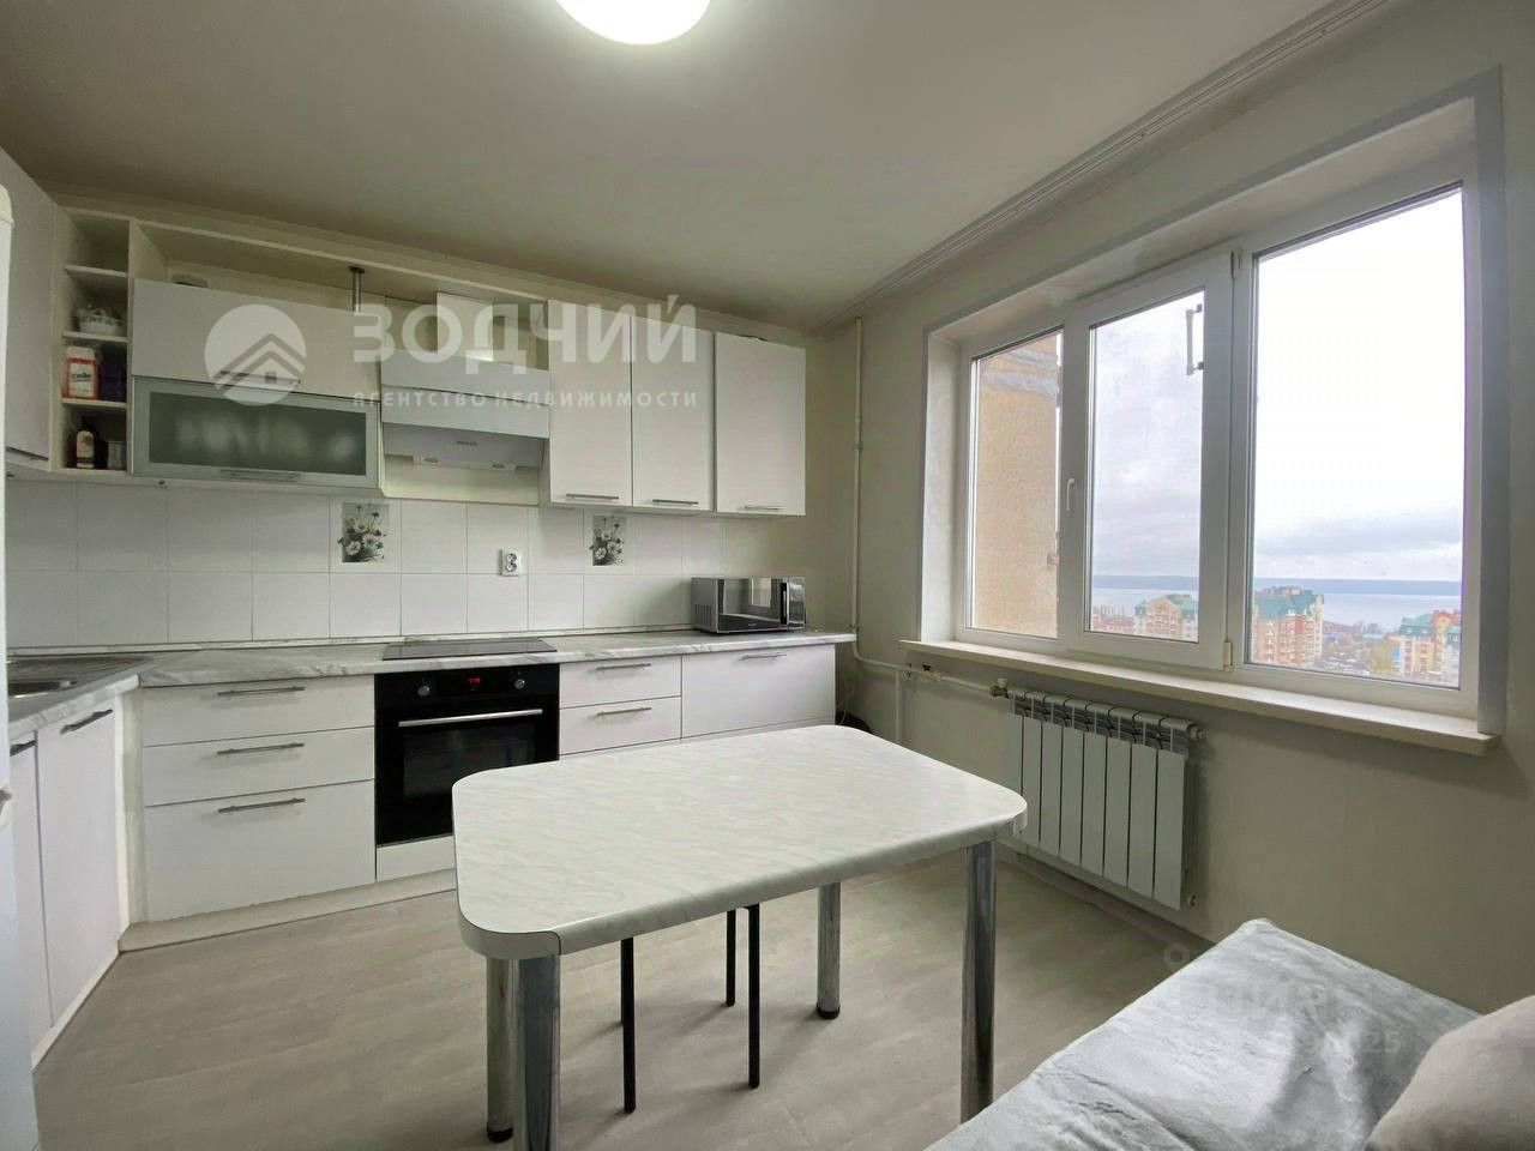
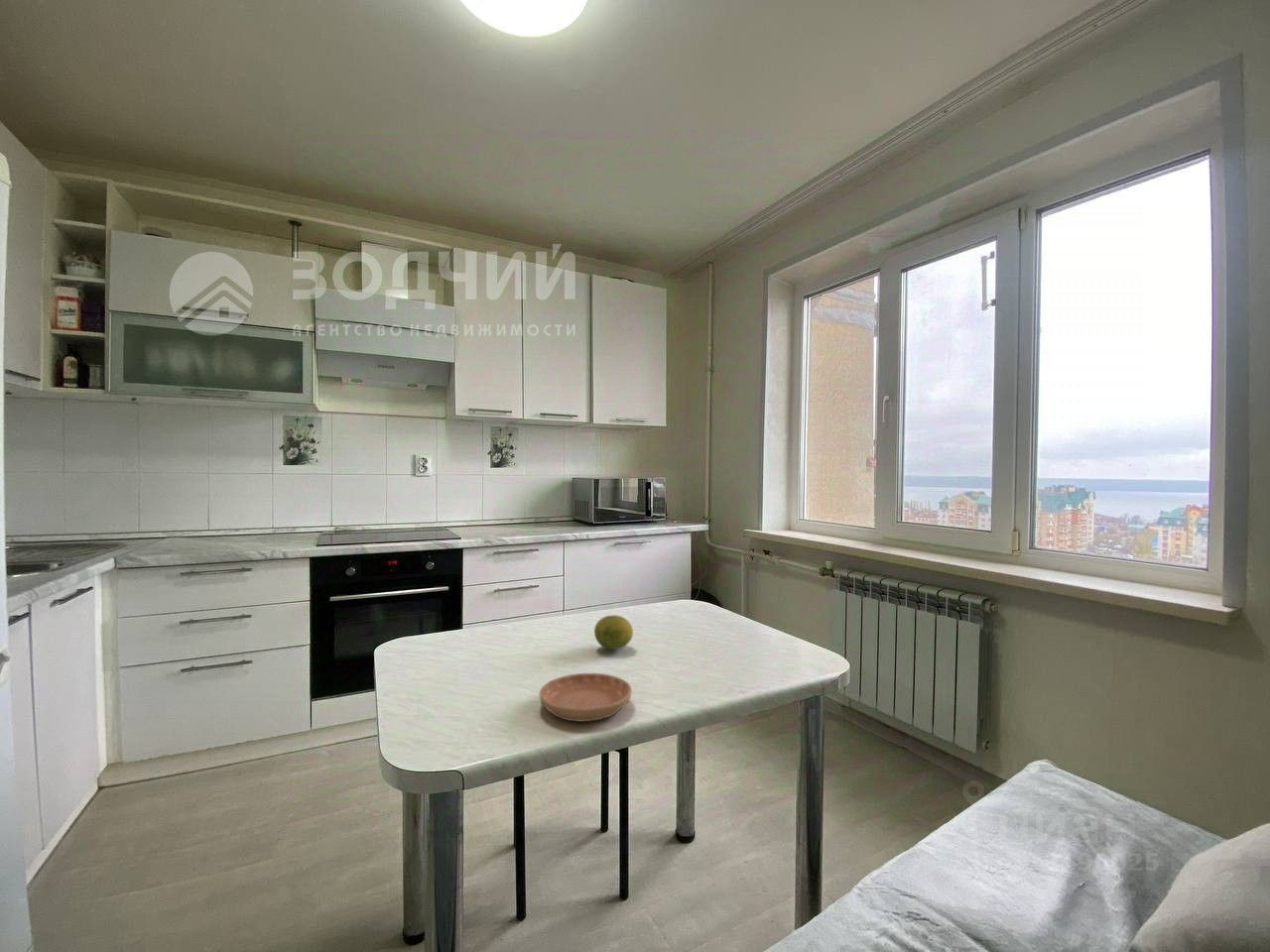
+ saucer (585, 697)
+ fruit (613, 632)
